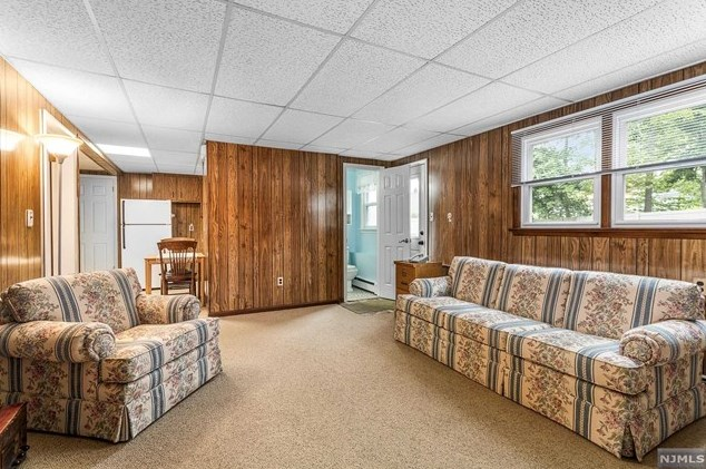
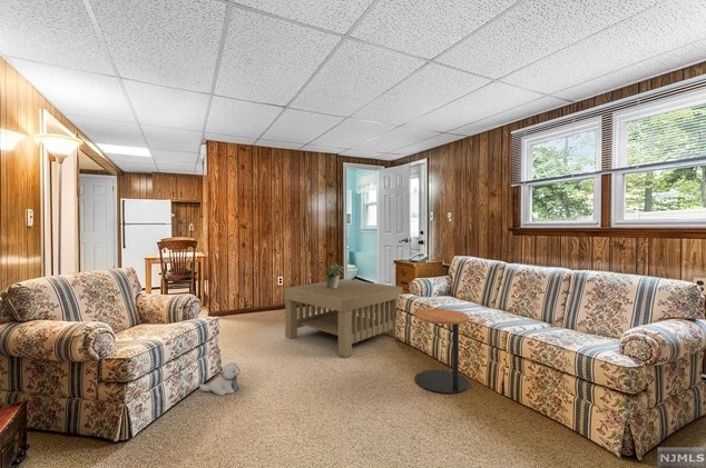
+ potted plant (335, 275)
+ side table (453, 348)
+ coffee table (343, 311)
+ plush toy (222, 376)
